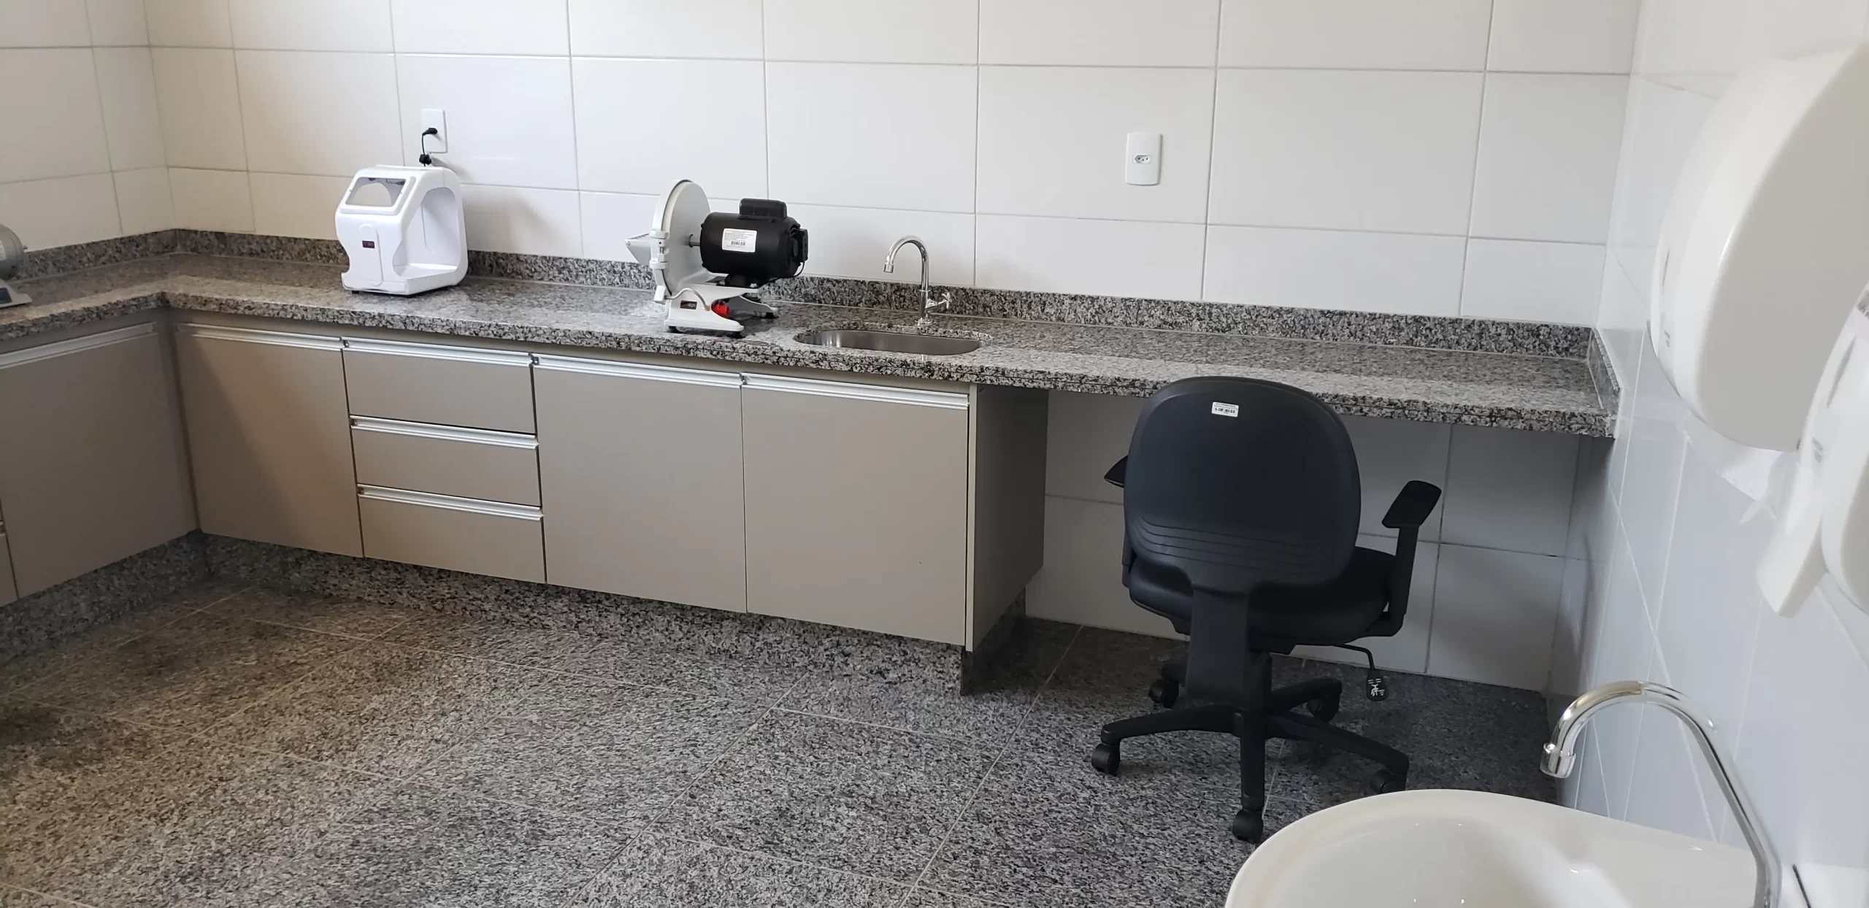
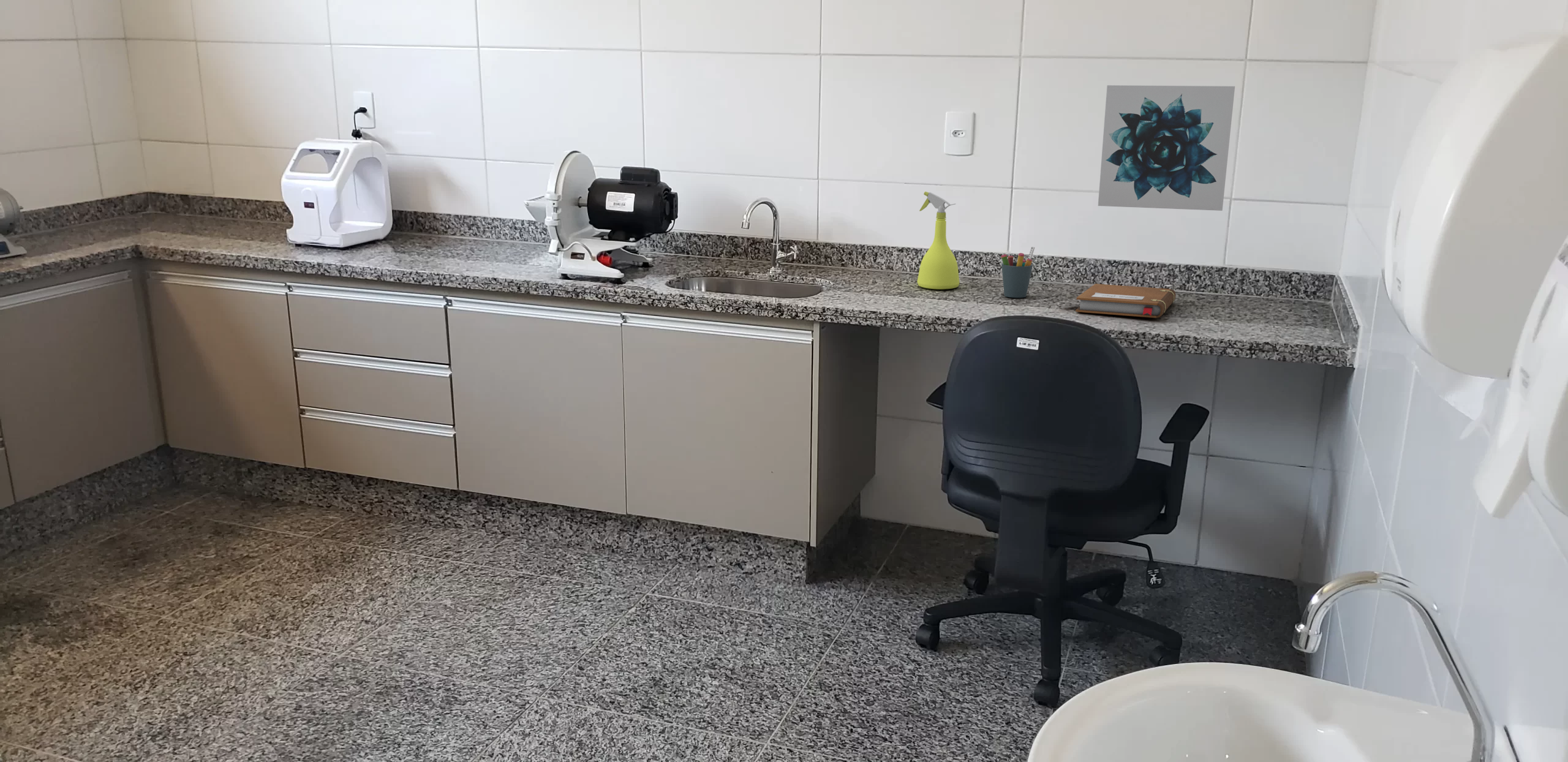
+ notebook (1126, 300)
+ spray bottle (939, 240)
+ wall art (1164, 147)
+ pen holder (1017, 271)
